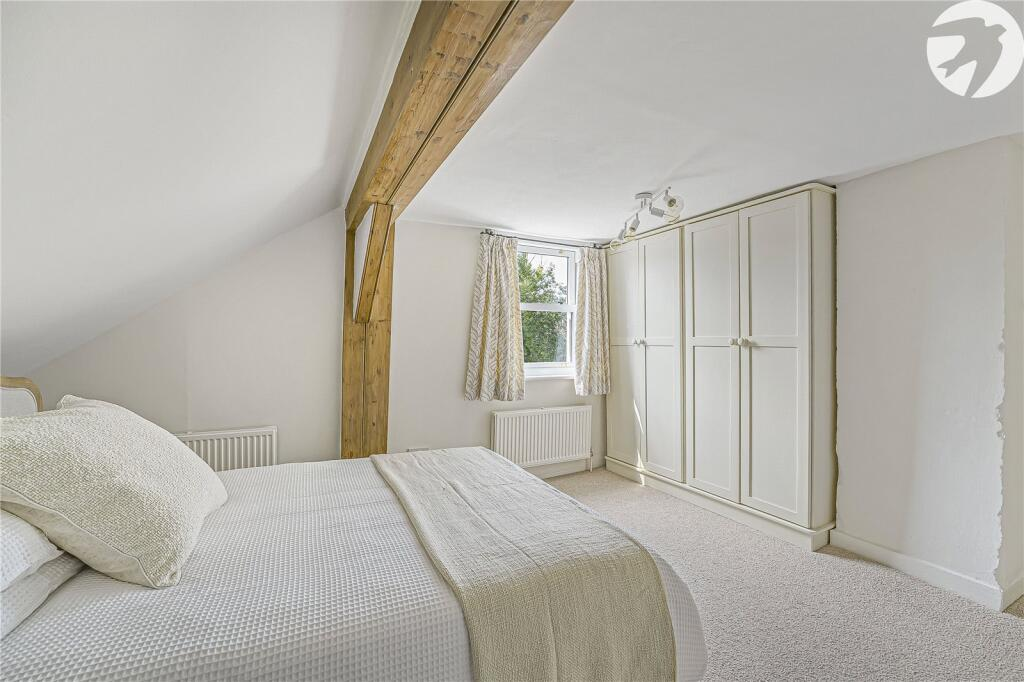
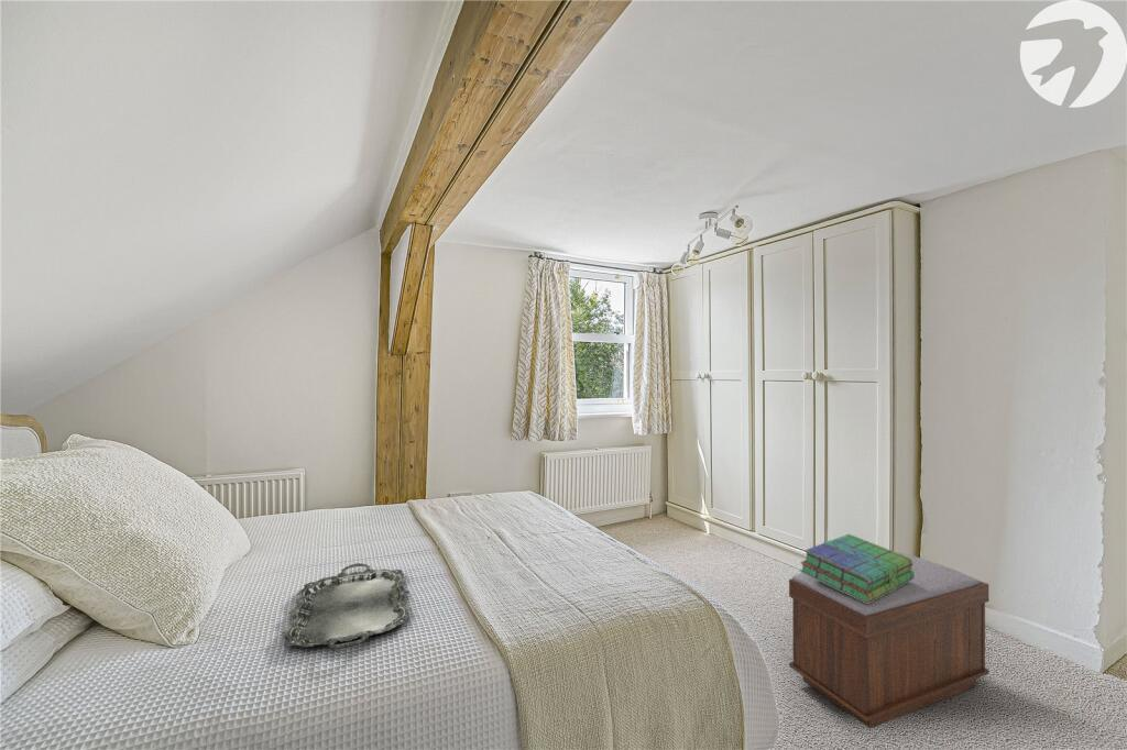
+ stack of books (855, 567)
+ bench (886, 628)
+ serving tray (351, 602)
